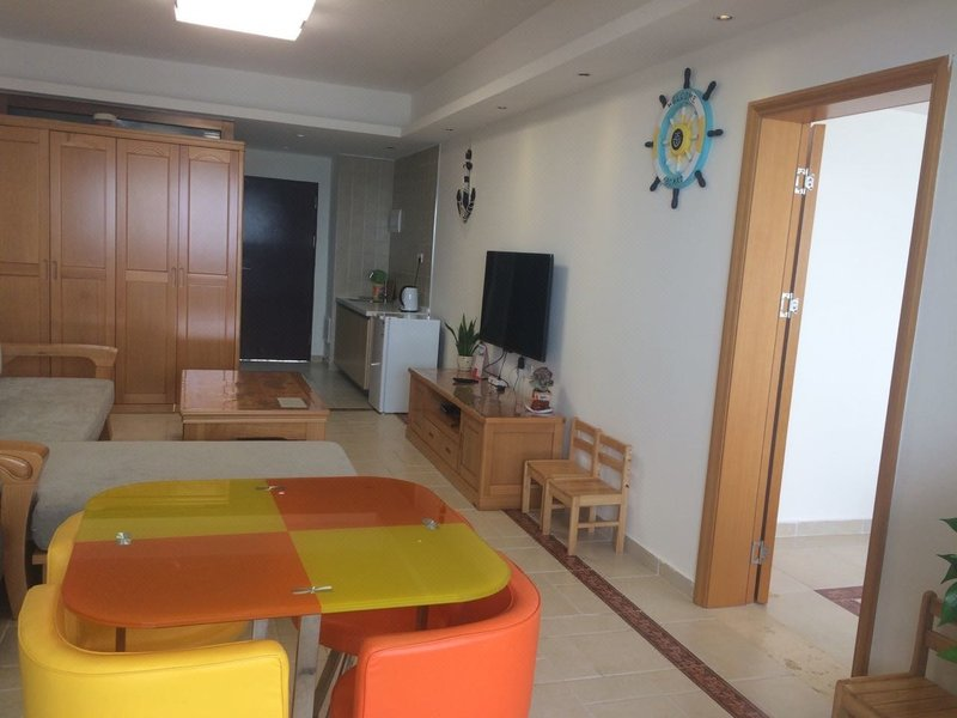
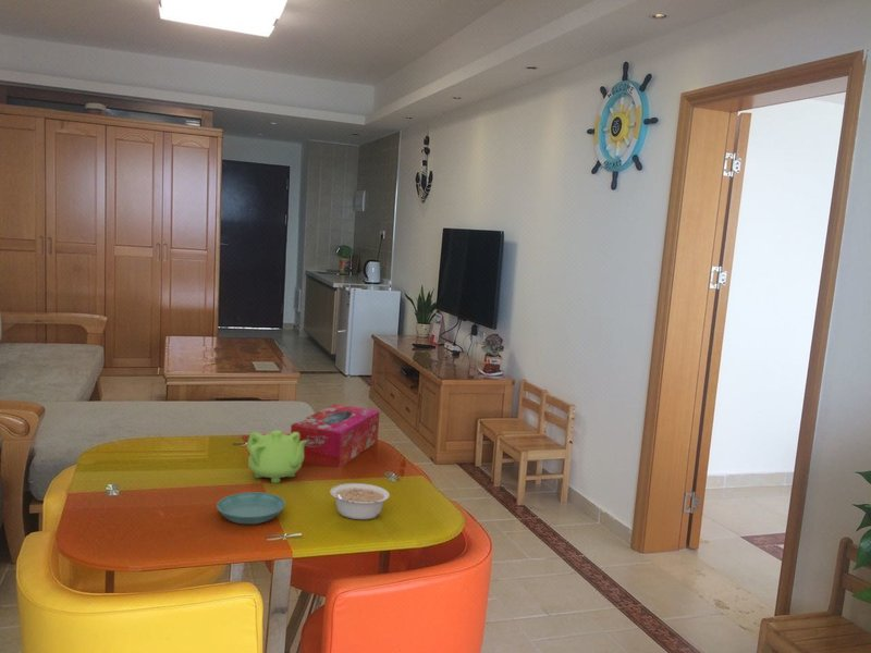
+ tissue box (336, 433)
+ legume (361, 501)
+ saucer (250, 509)
+ teapot (277, 454)
